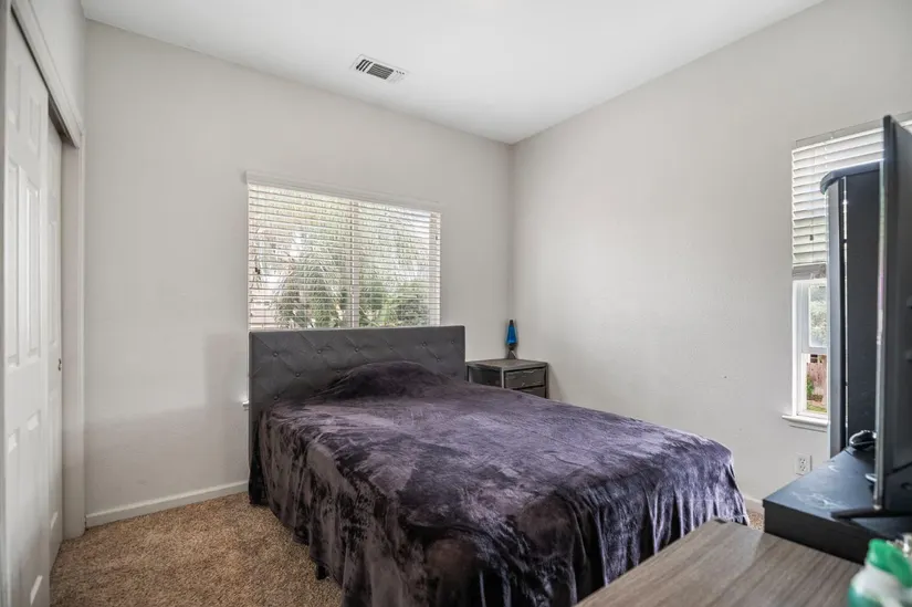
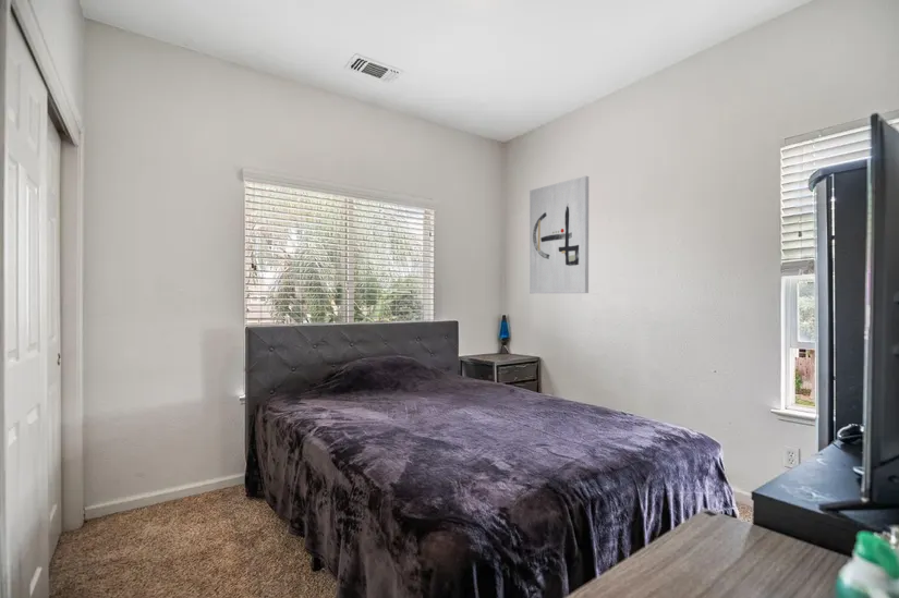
+ wall art (557, 239)
